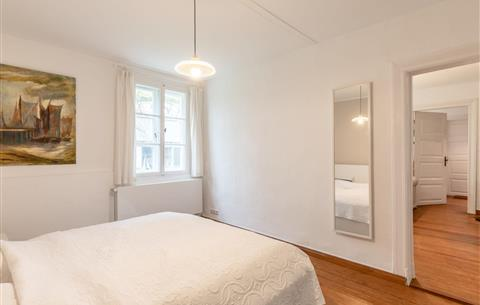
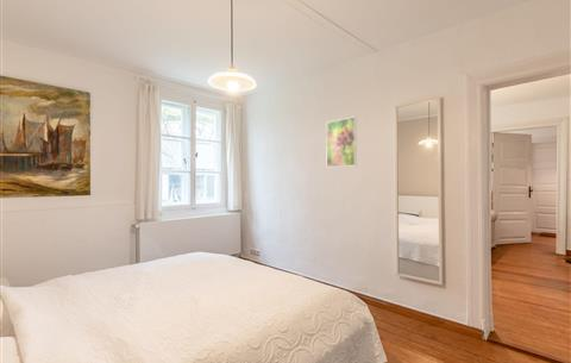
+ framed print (340, 143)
